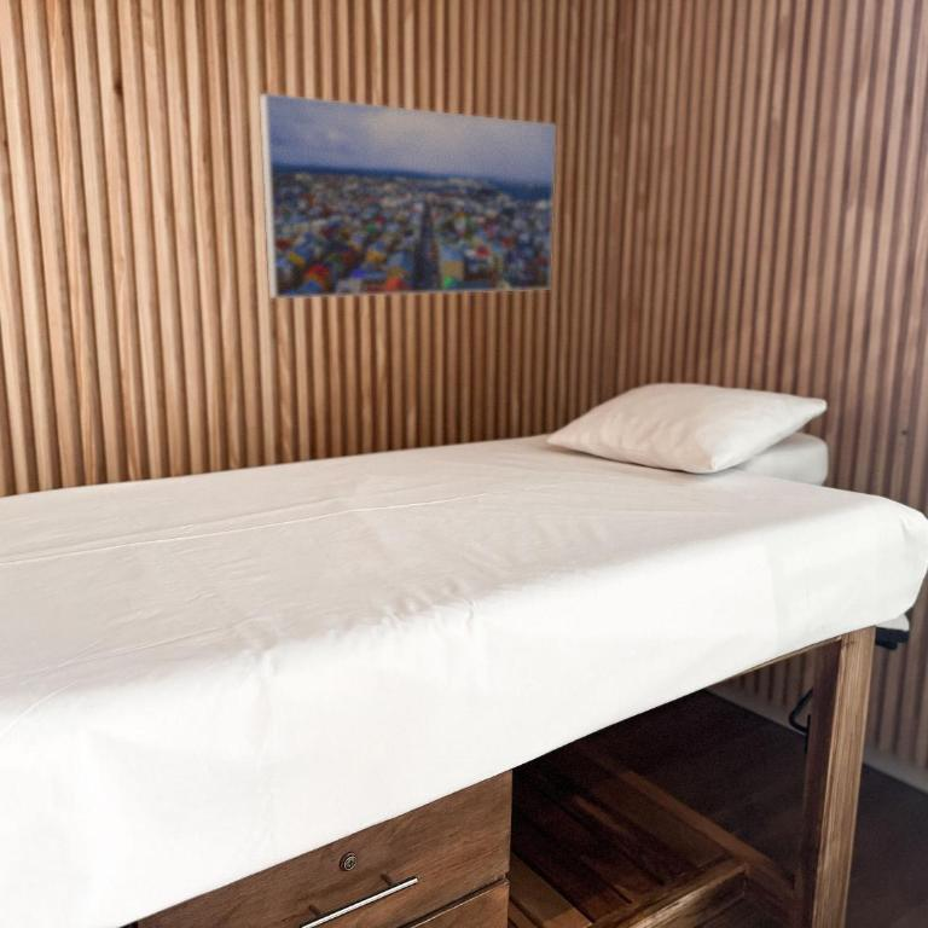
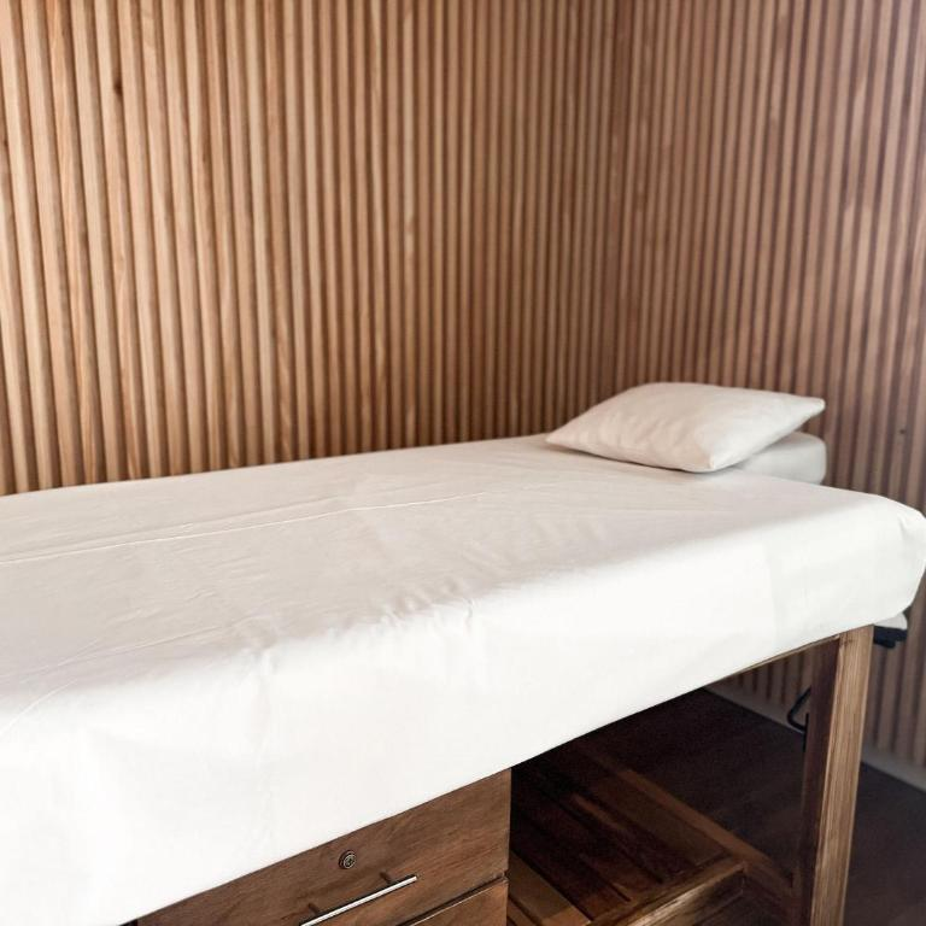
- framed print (423, 204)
